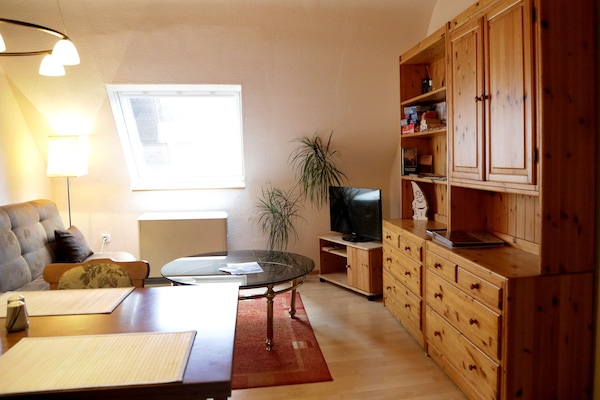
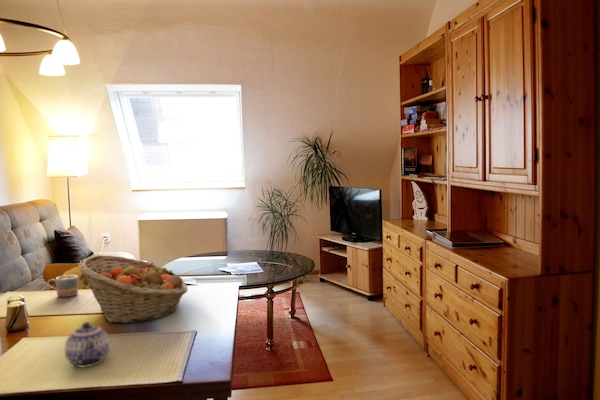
+ mug (63, 286)
+ fruit basket (135, 283)
+ teapot (87, 342)
